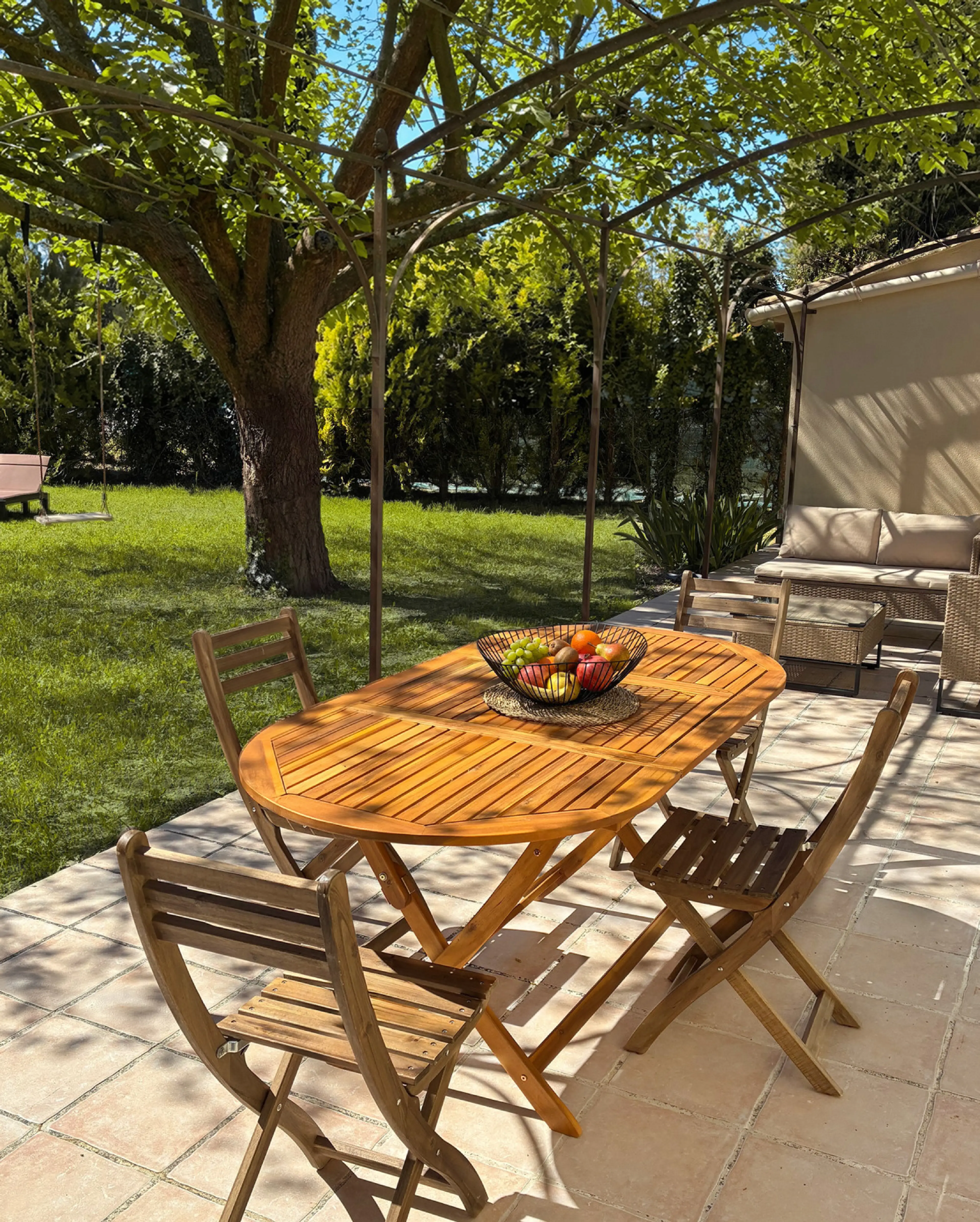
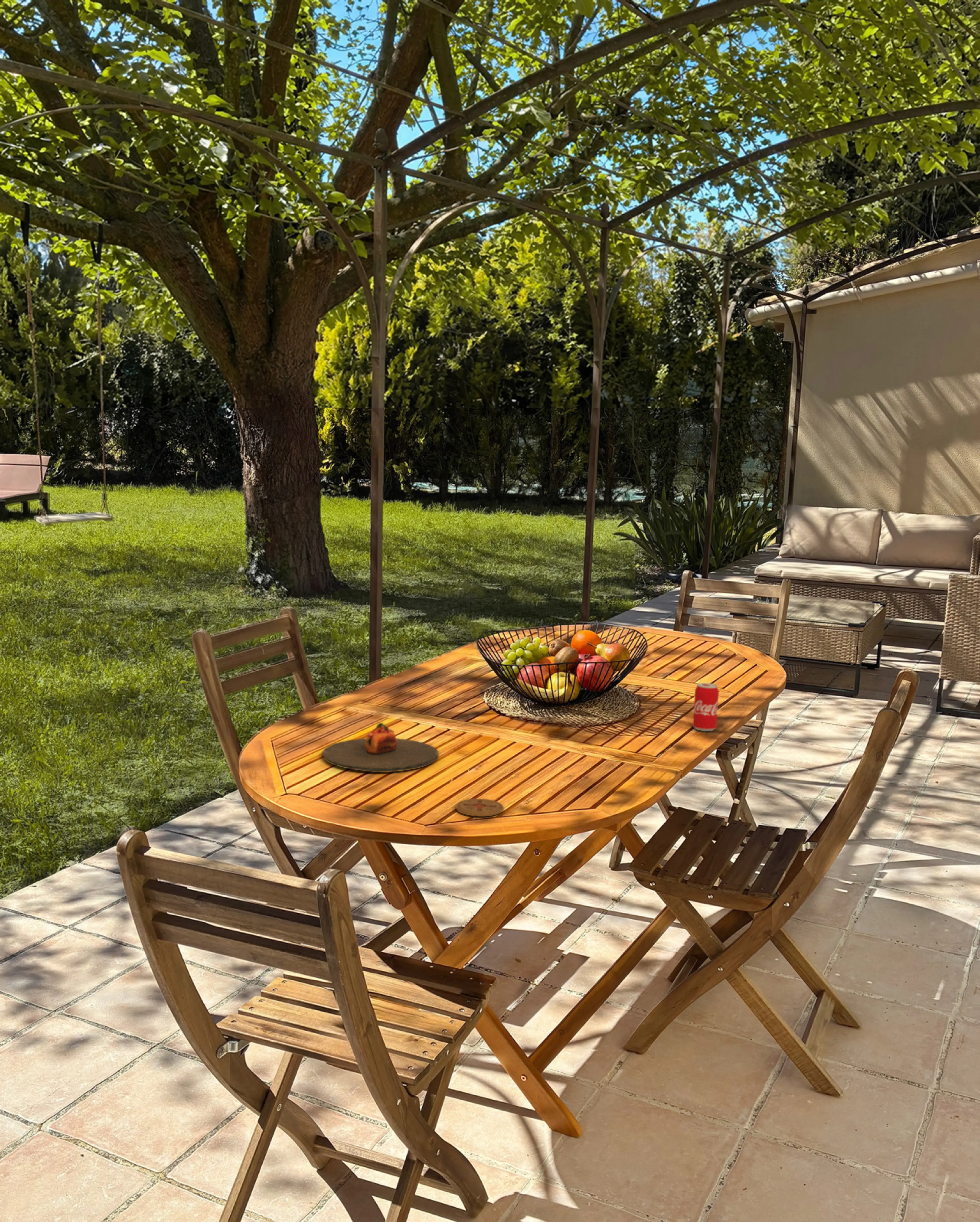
+ coaster (479, 807)
+ beverage can (706, 707)
+ plate (381, 739)
